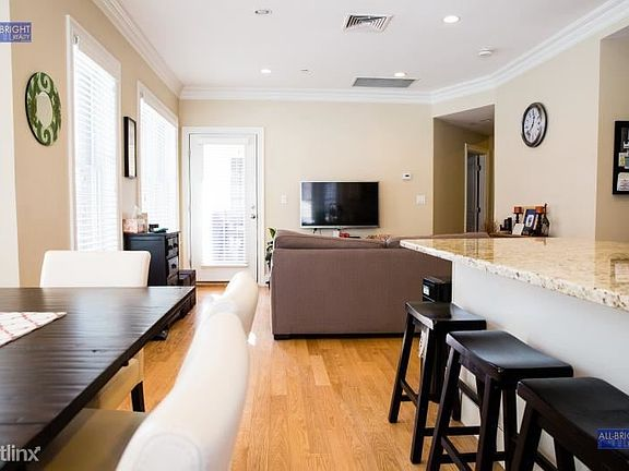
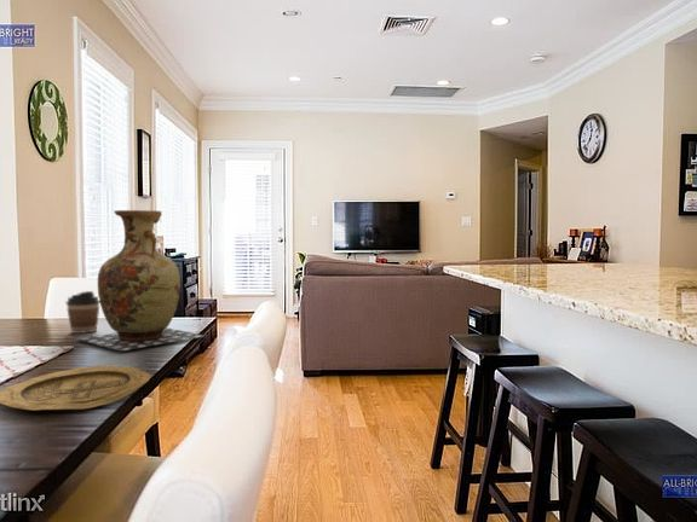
+ plate (77, 387)
+ coffee cup (83, 311)
+ vase (140, 274)
